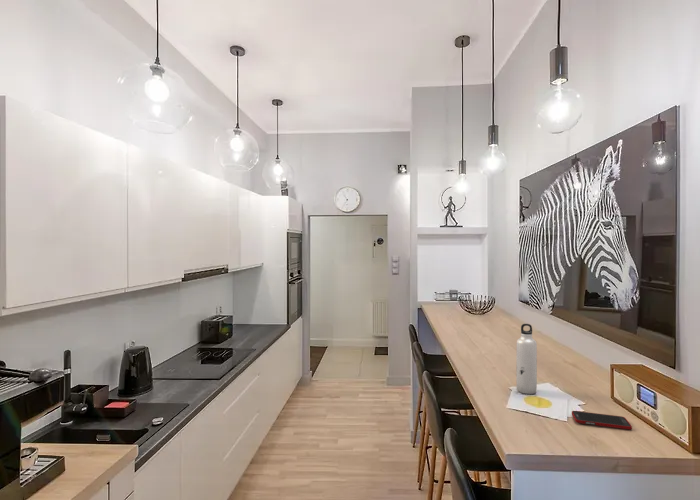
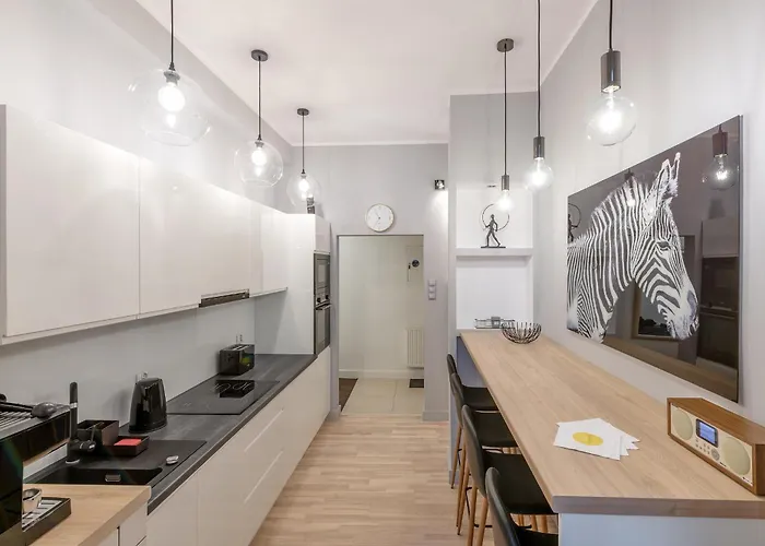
- water bottle (526, 357)
- cell phone (600, 419)
